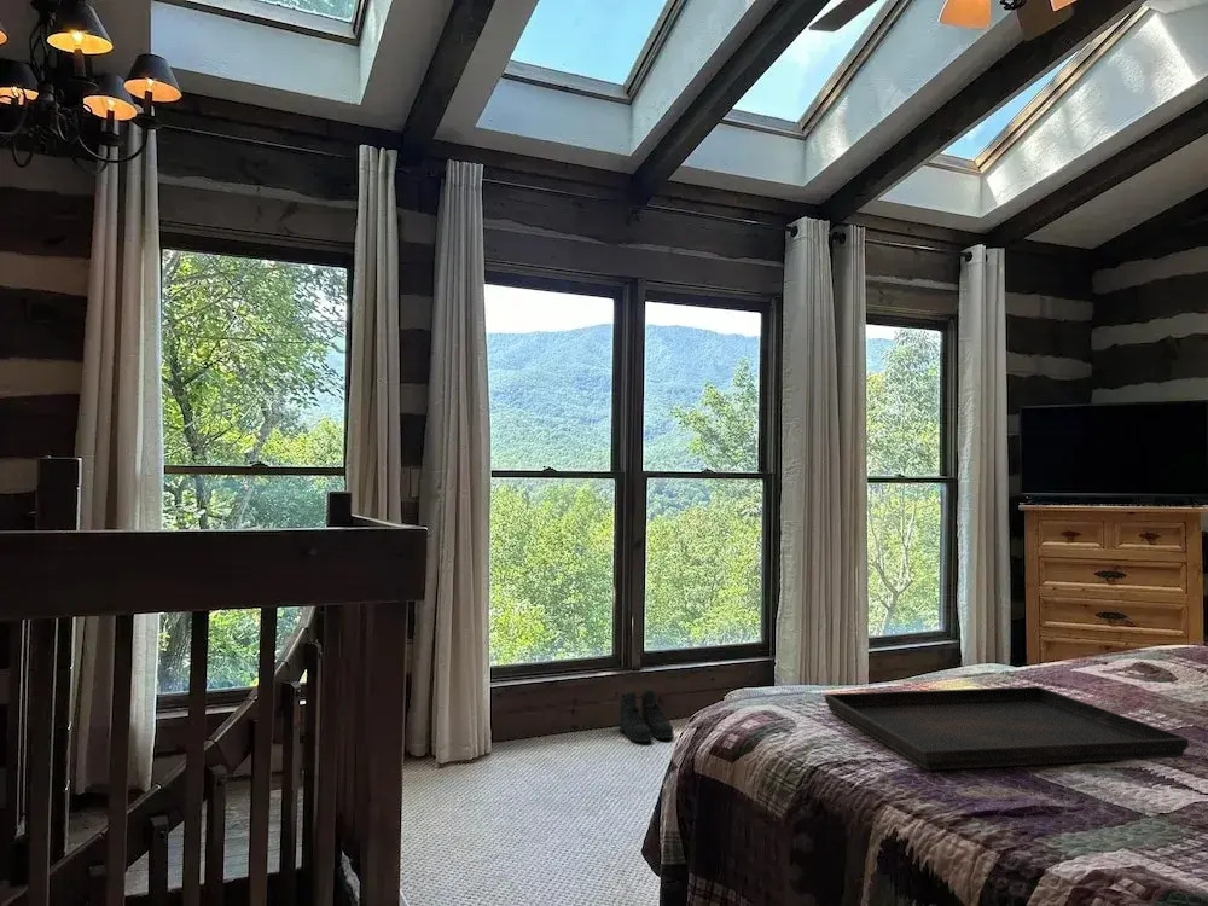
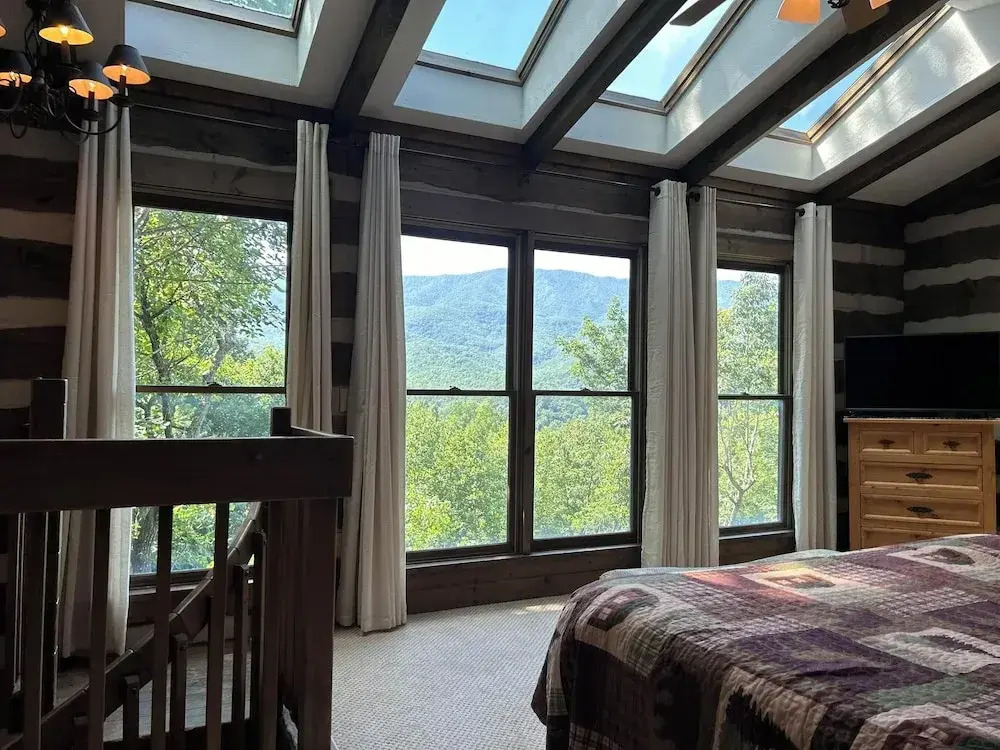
- serving tray (989, 722)
- boots (645, 713)
